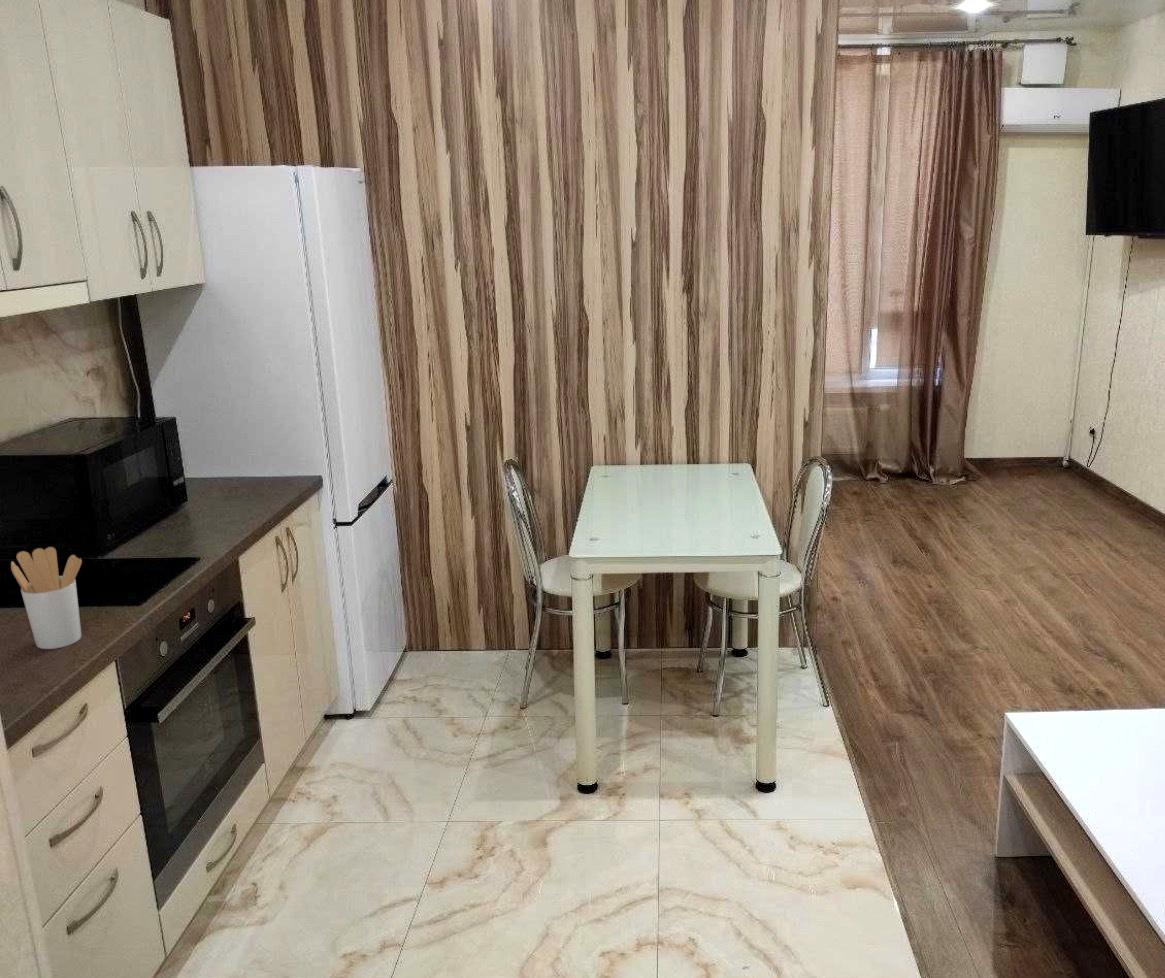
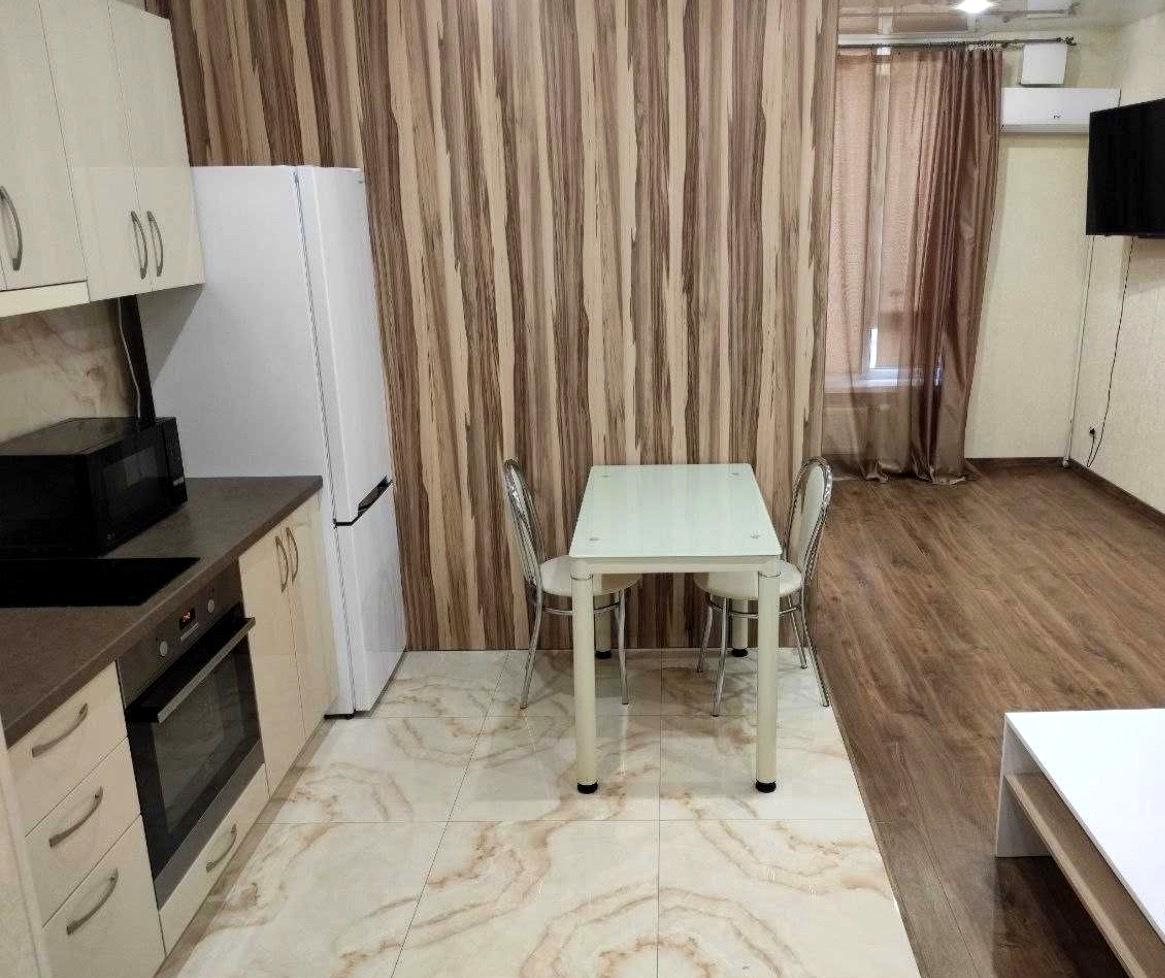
- utensil holder (48, 595)
